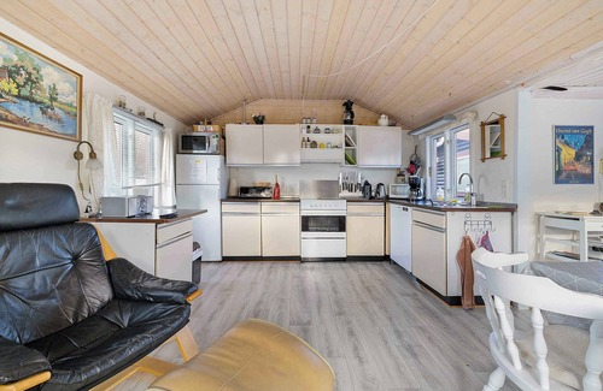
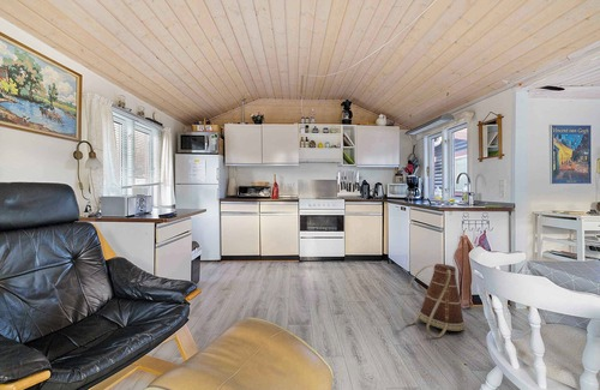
+ basket (432, 296)
